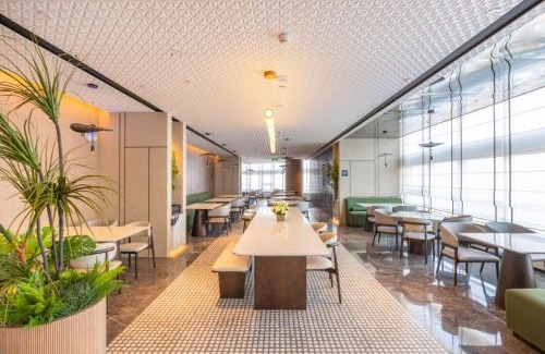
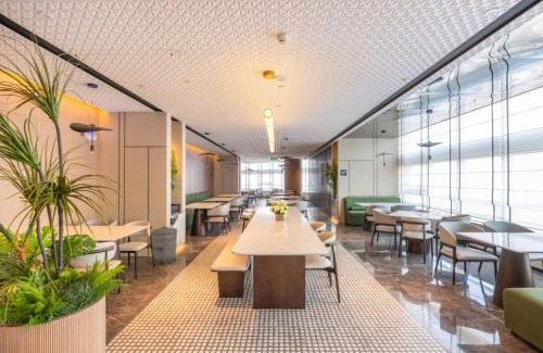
+ trash can (164, 243)
